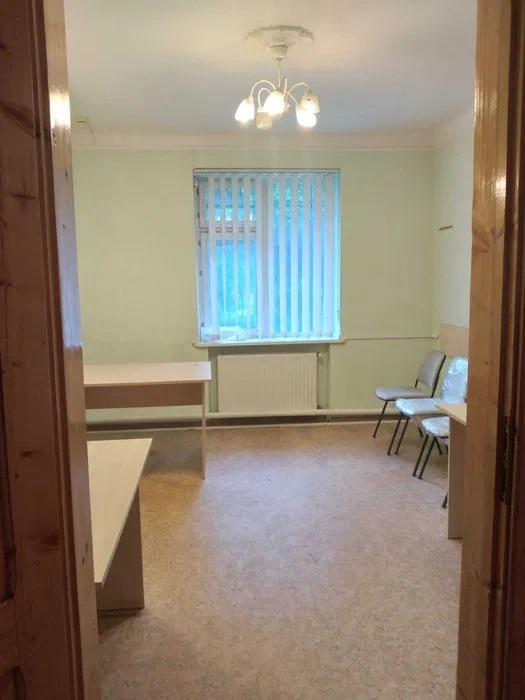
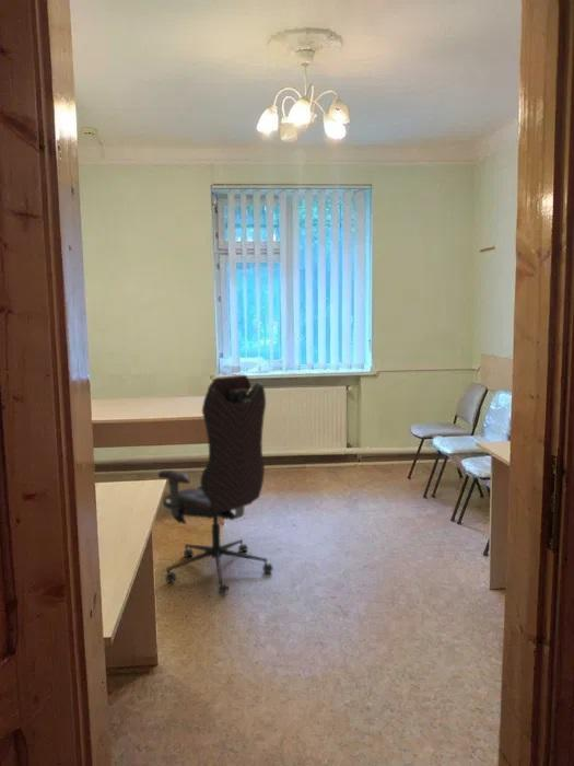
+ office chair (212, 473)
